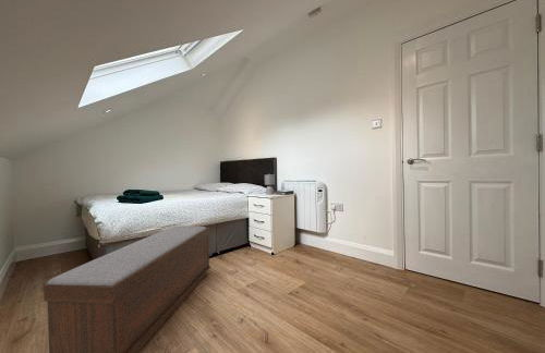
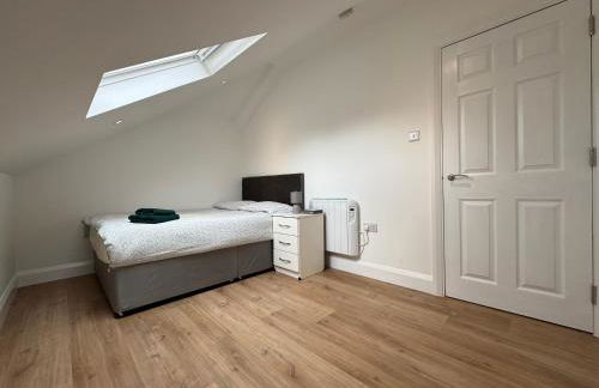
- bench (154, 275)
